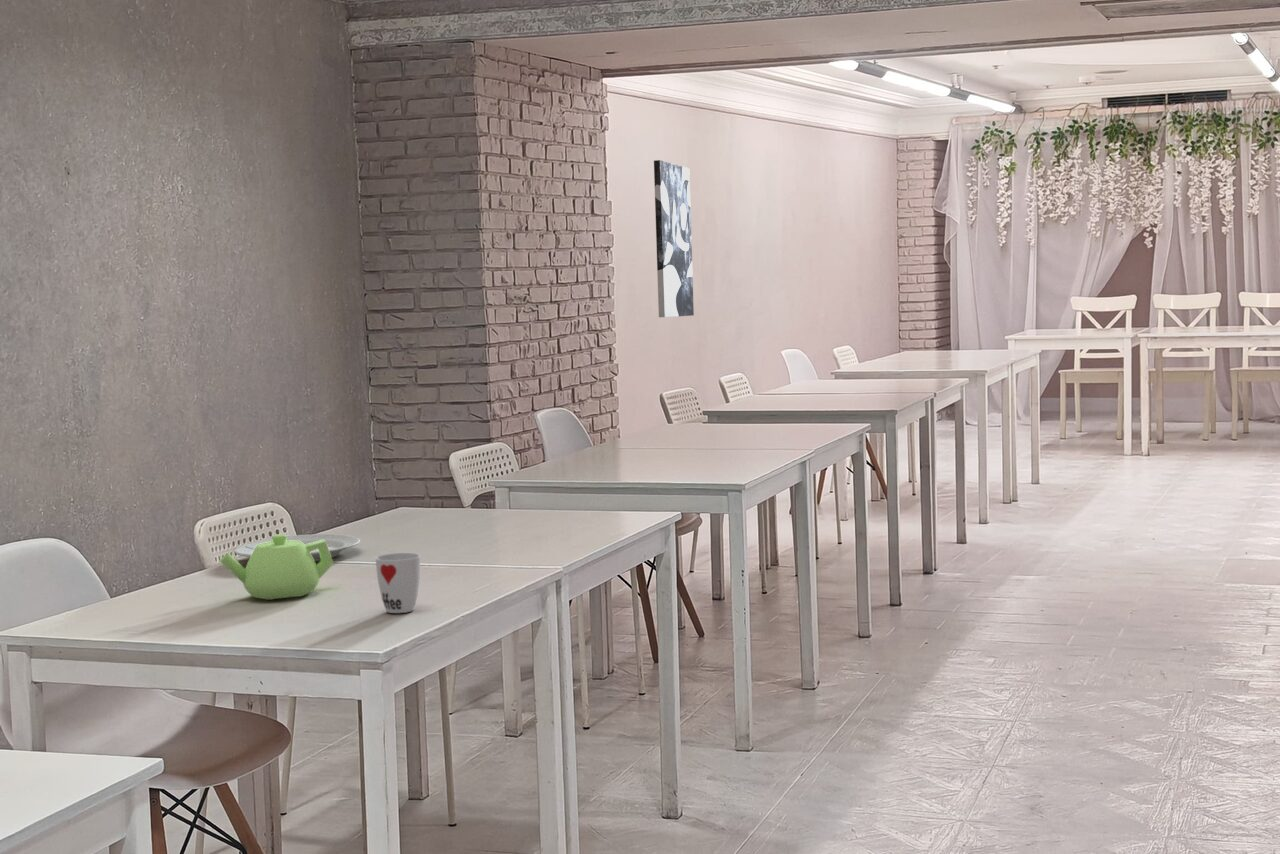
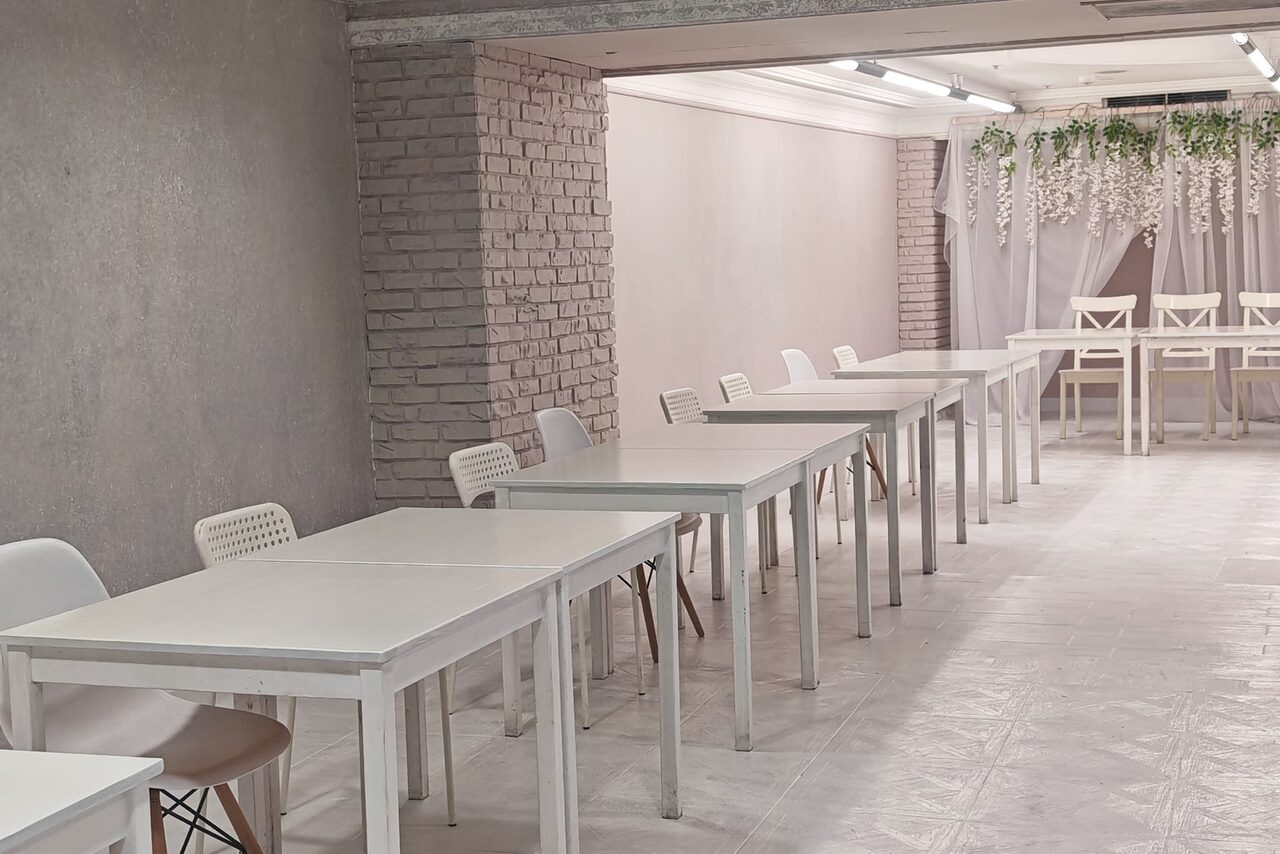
- cup (399, 583)
- wall art (674, 240)
- chinaware (304, 544)
- teapot (275, 563)
